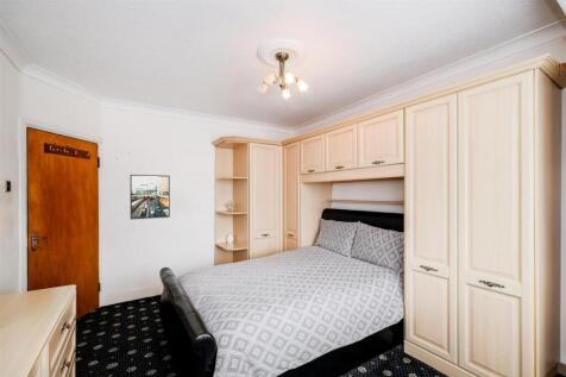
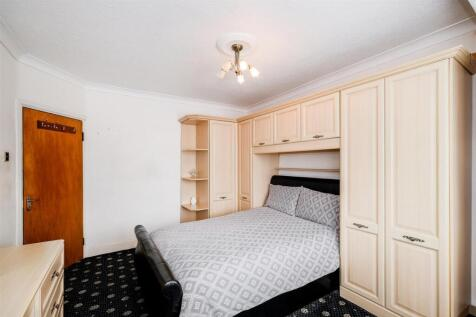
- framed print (150, 196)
